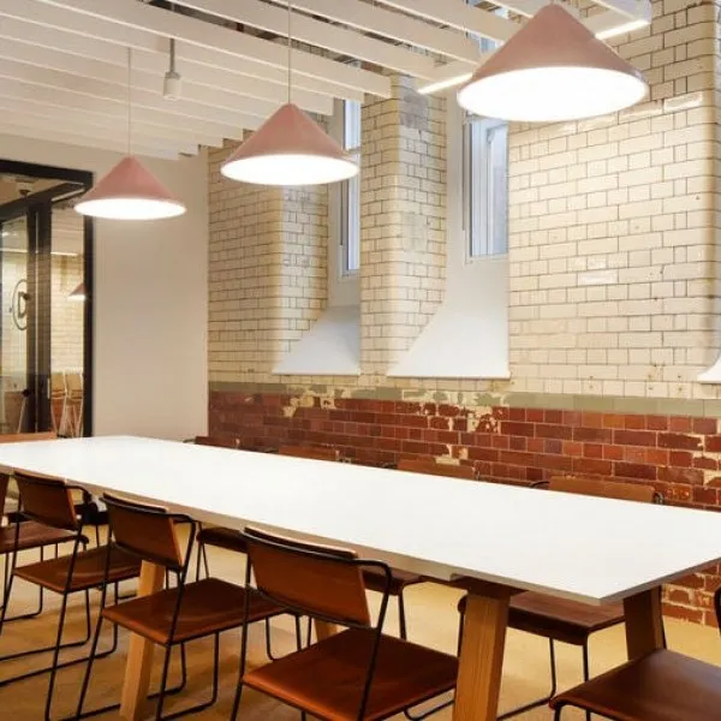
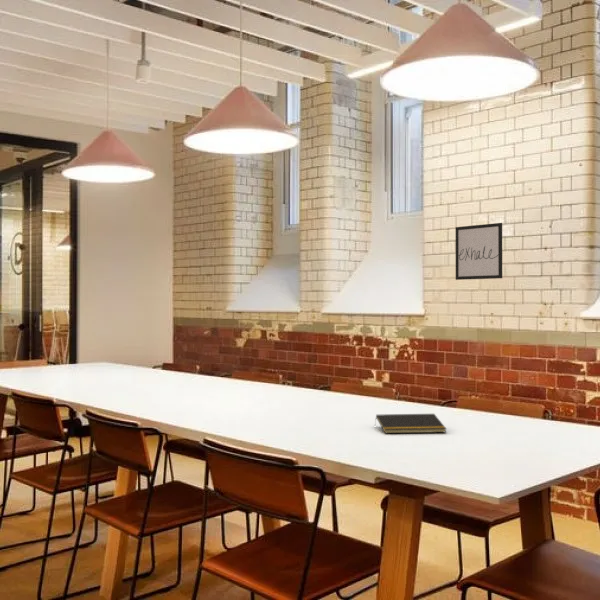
+ wall art (478, 252)
+ notepad (410, 423)
